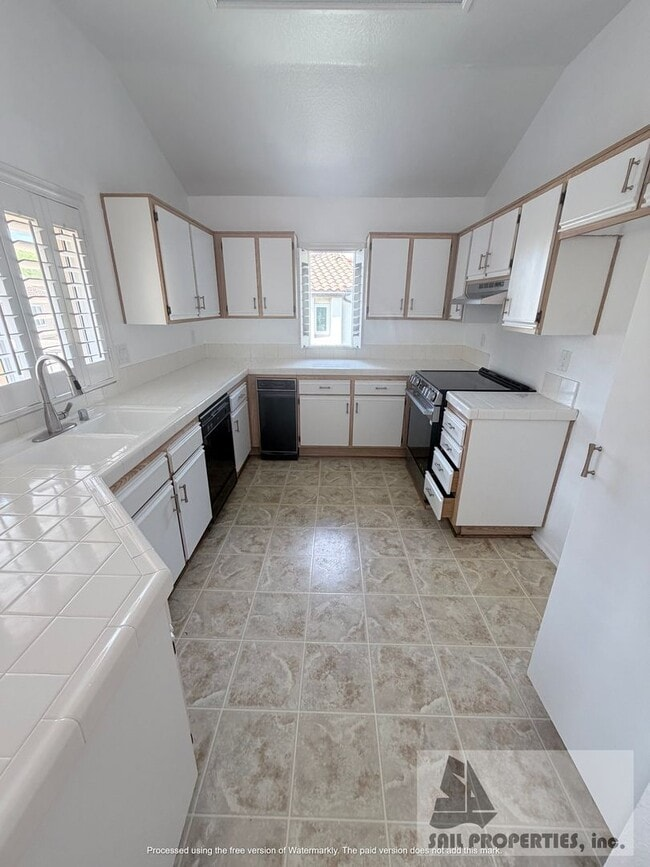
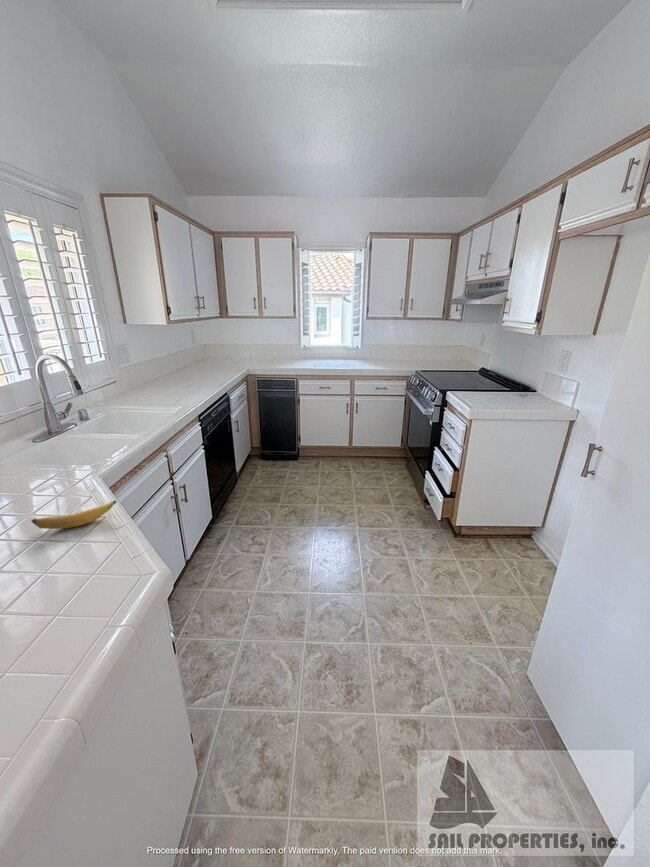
+ banana (77, 516)
